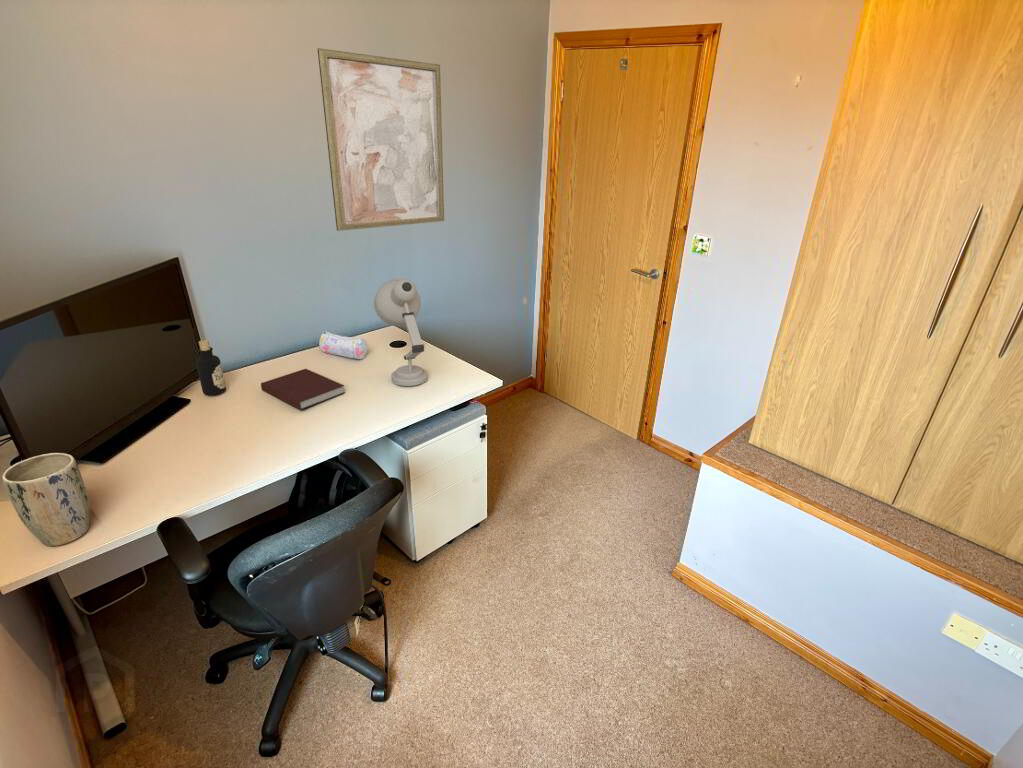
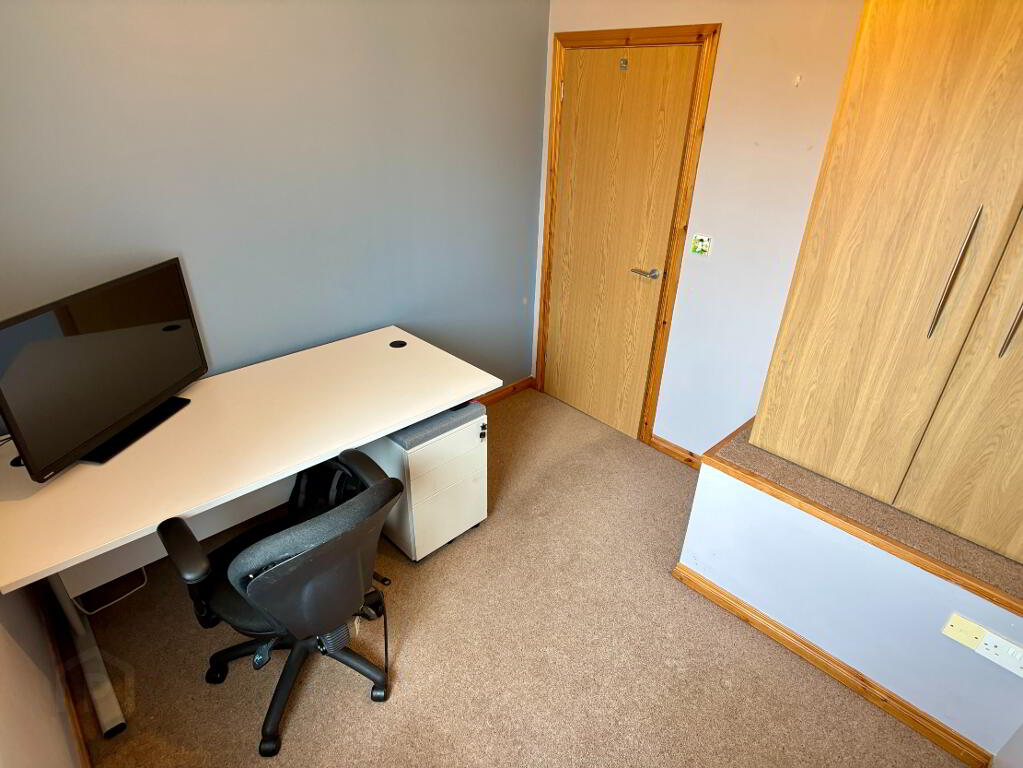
- notebook (302, 388)
- bottle (209, 367)
- plant pot (52, 501)
- desk lamp (406, 326)
- wall art (389, 146)
- pencil case (343, 344)
